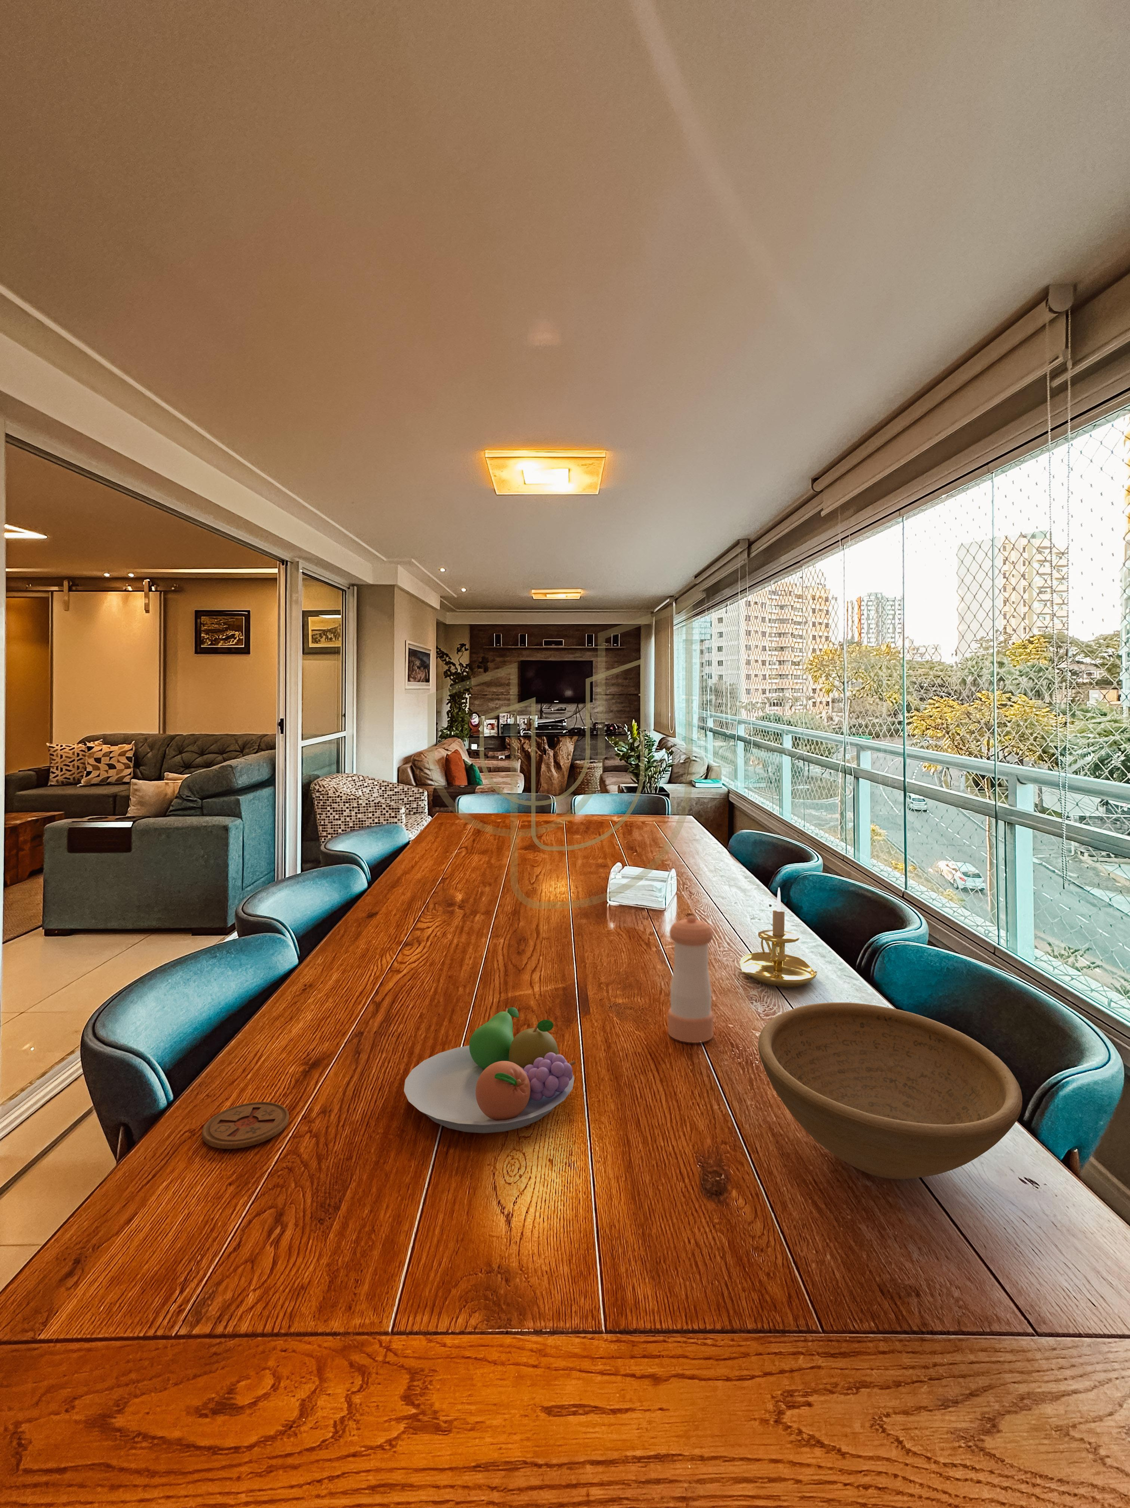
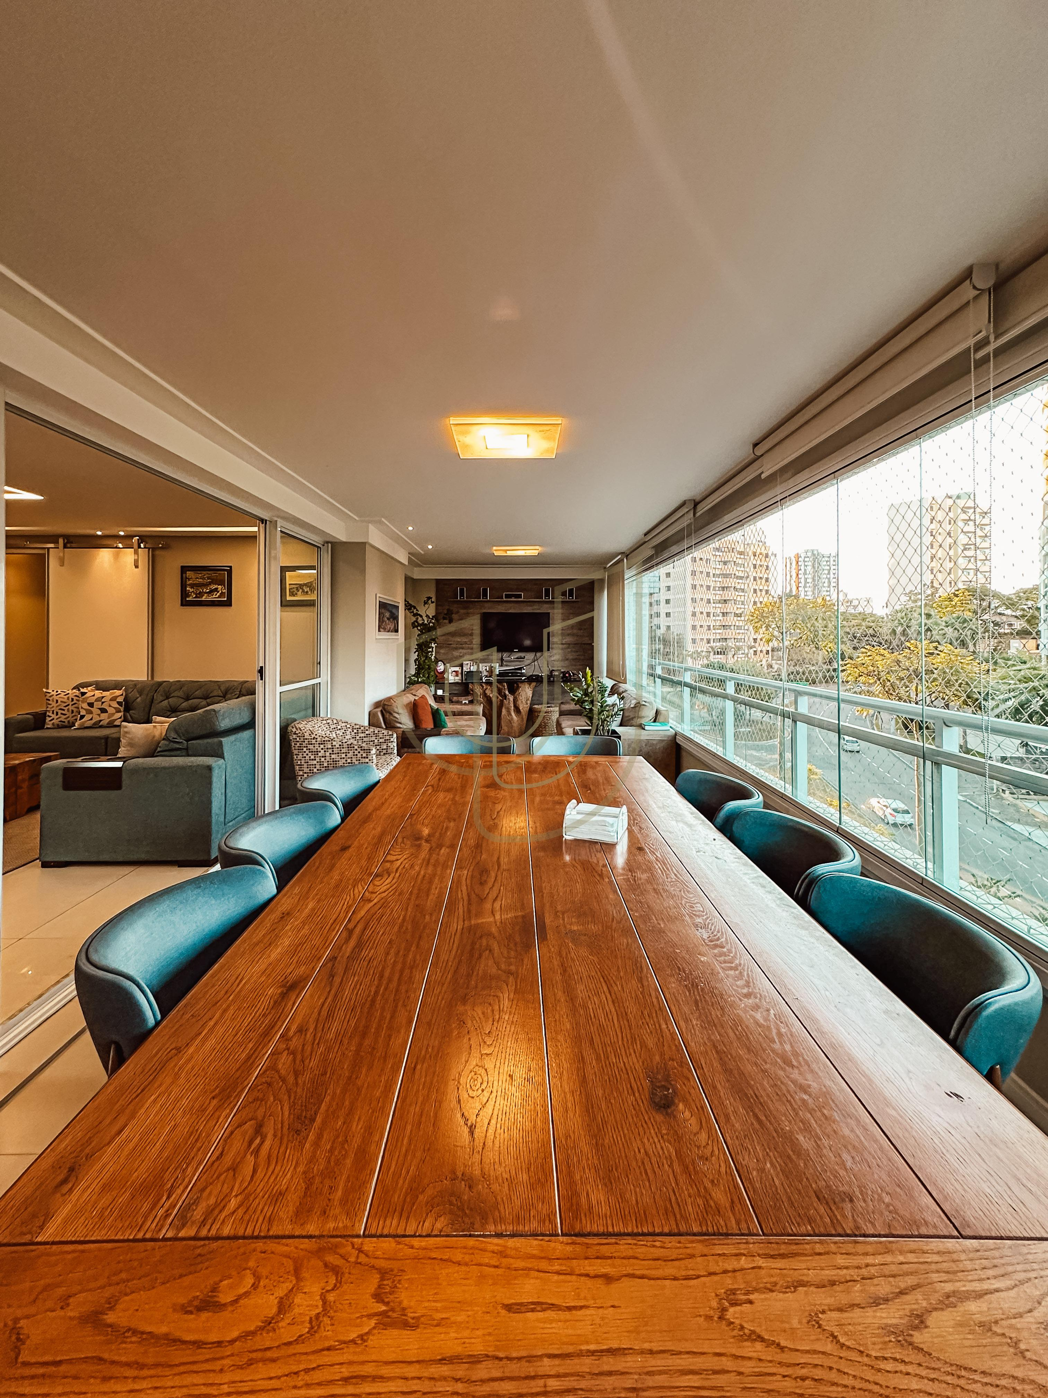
- coaster (246, 1124)
- candle holder (776, 930)
- fruit bowl (494, 1059)
- pepper shaker (691, 975)
- bowl (880, 1101)
